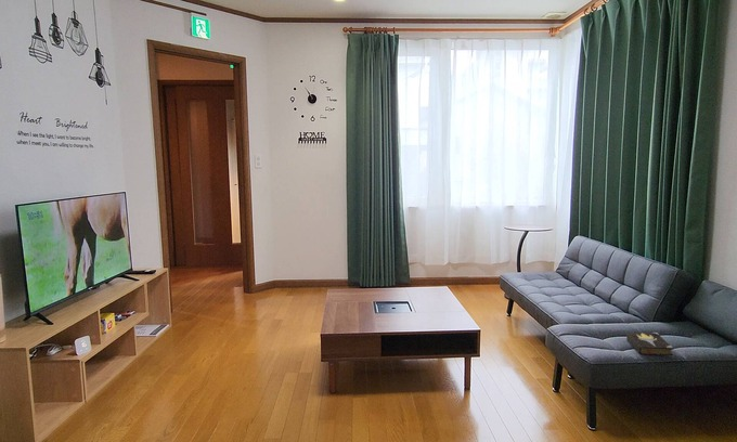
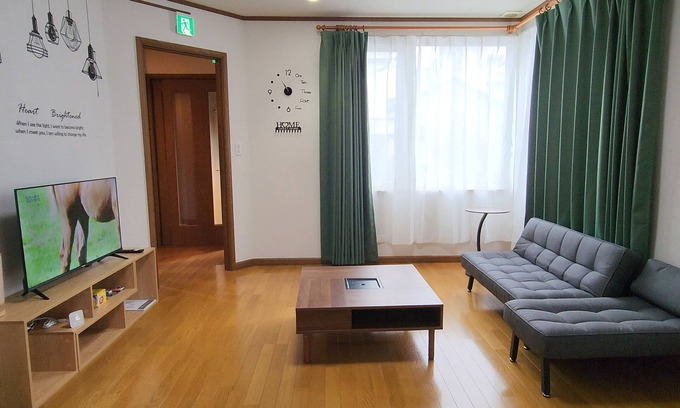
- hardback book (648, 342)
